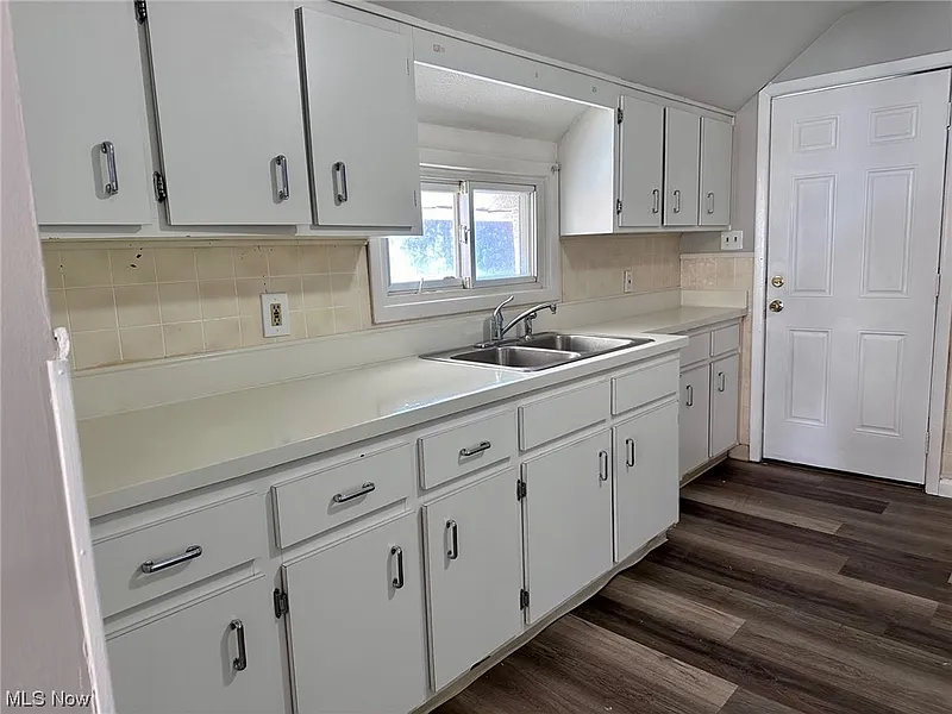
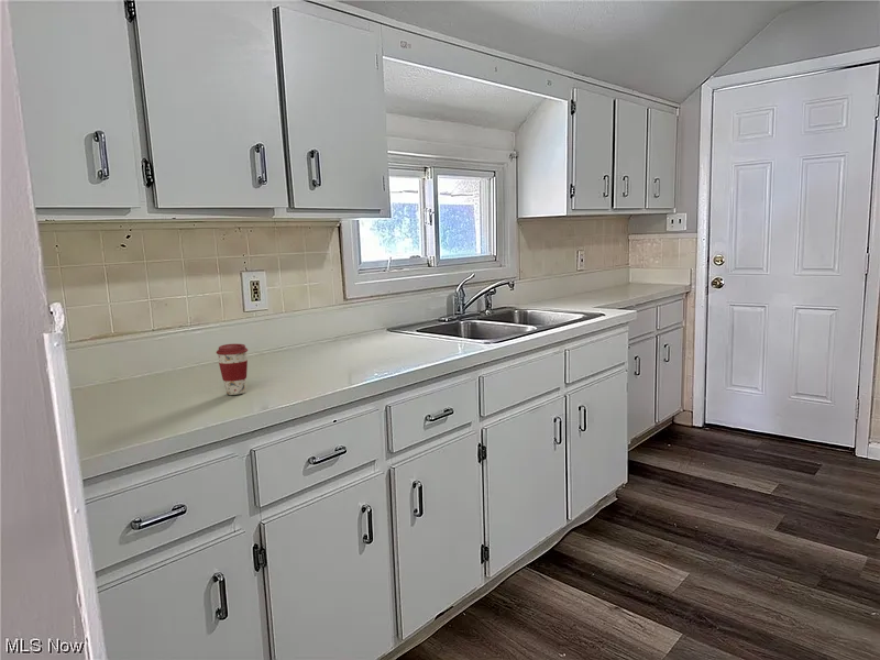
+ coffee cup (233, 369)
